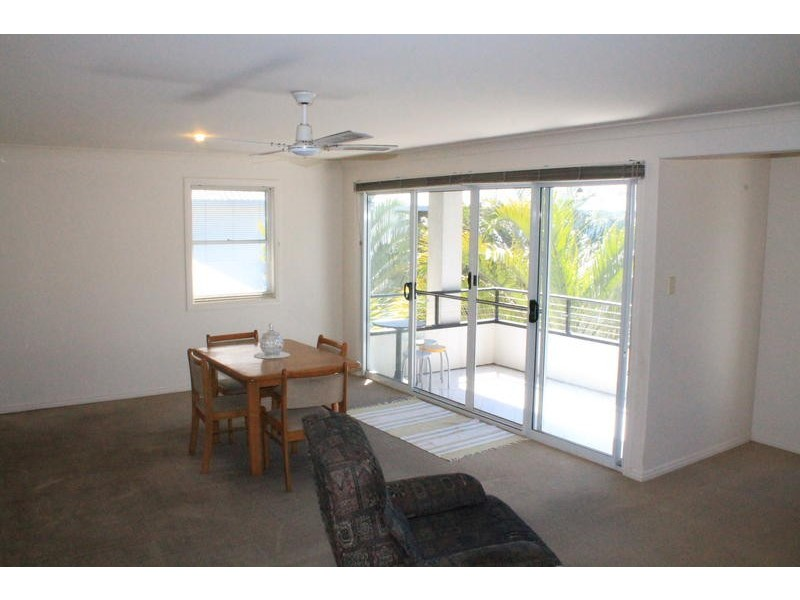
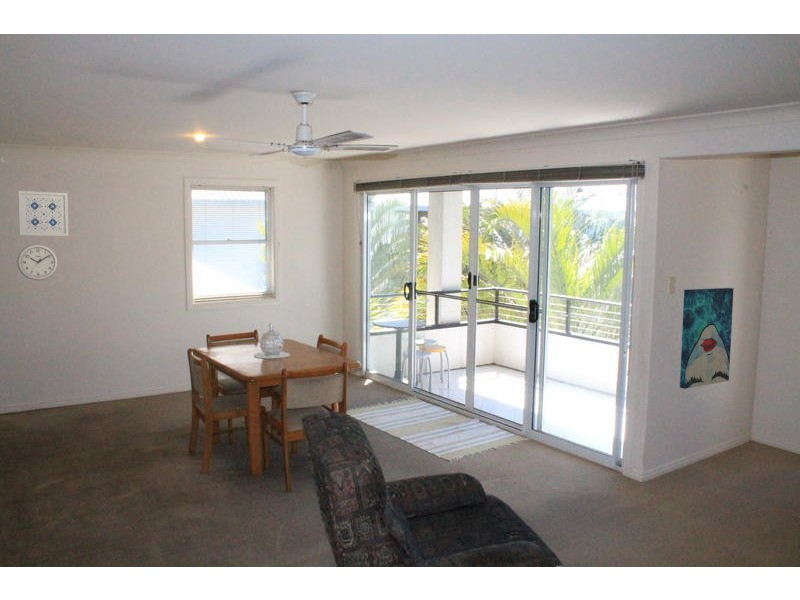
+ wall art (707, 336)
+ wall clock (38, 262)
+ wall art (43, 213)
